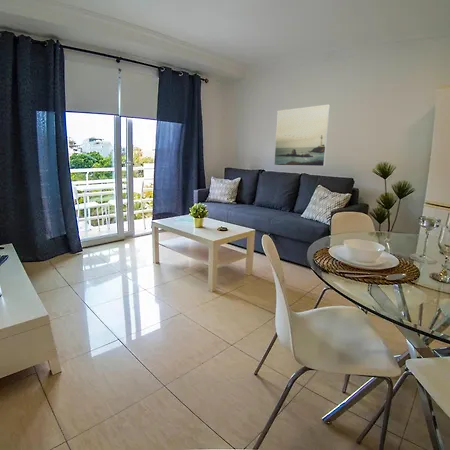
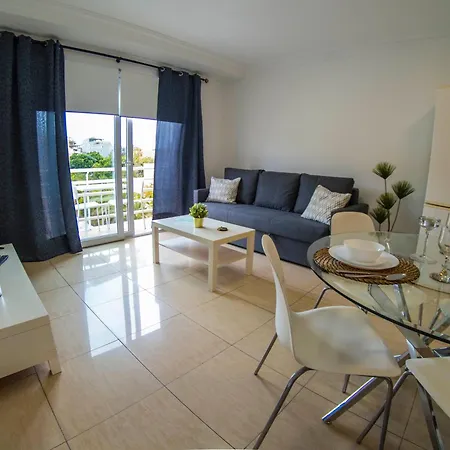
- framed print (300, 137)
